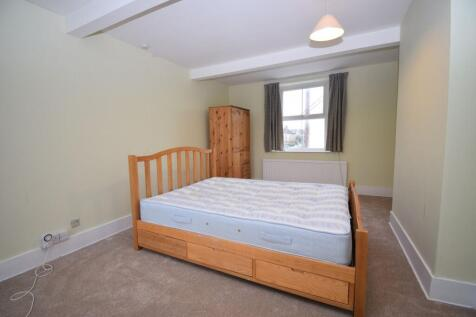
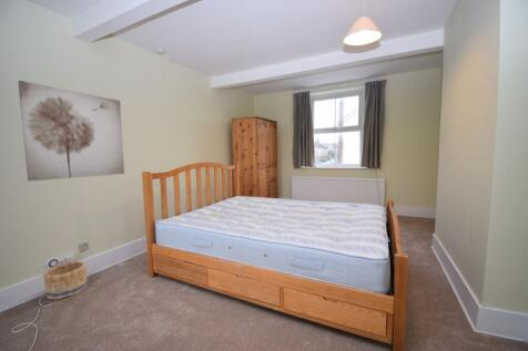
+ basket (67, 278)
+ wall art (80, 135)
